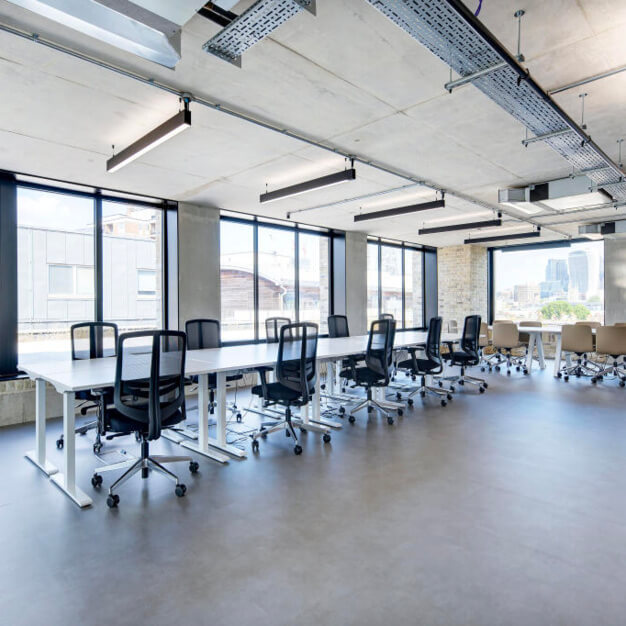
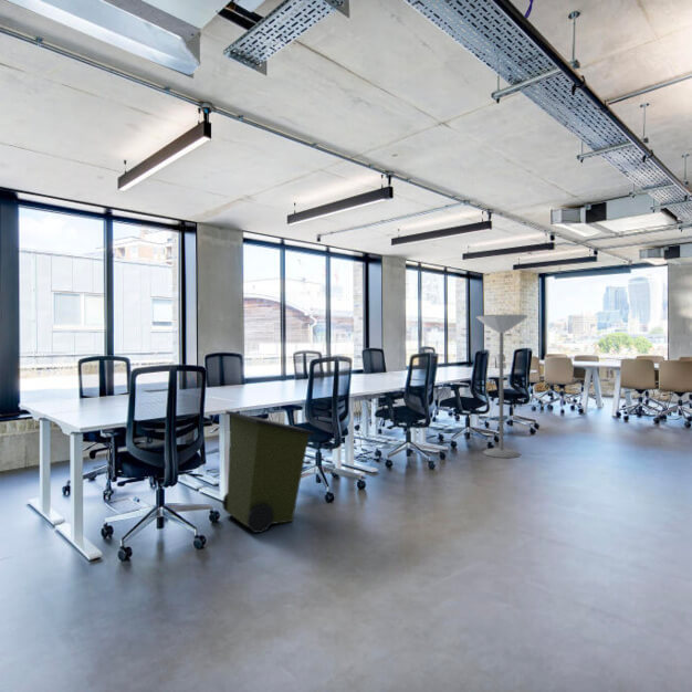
+ floor lamp (501, 384)
+ trash can (266, 464)
